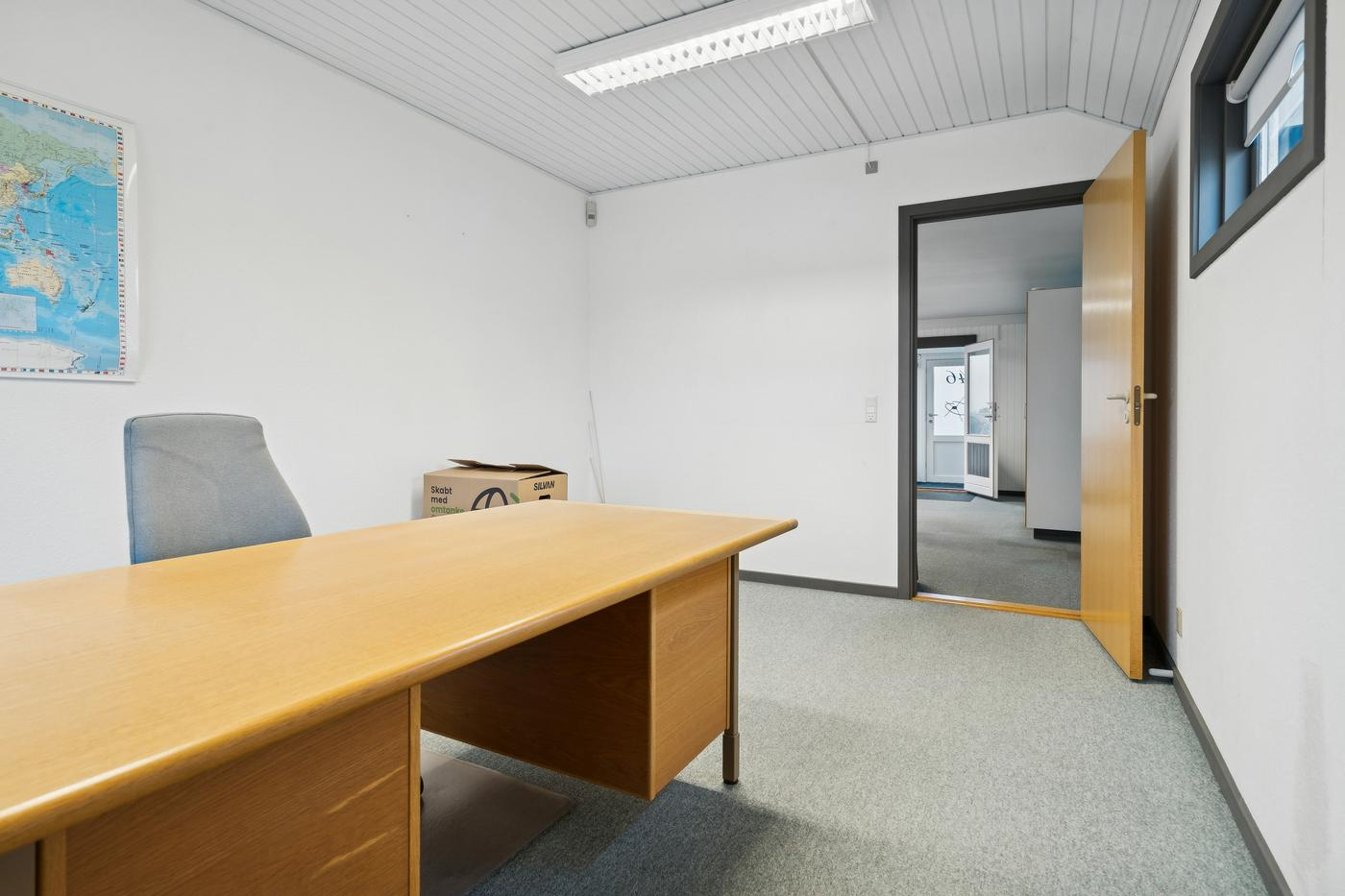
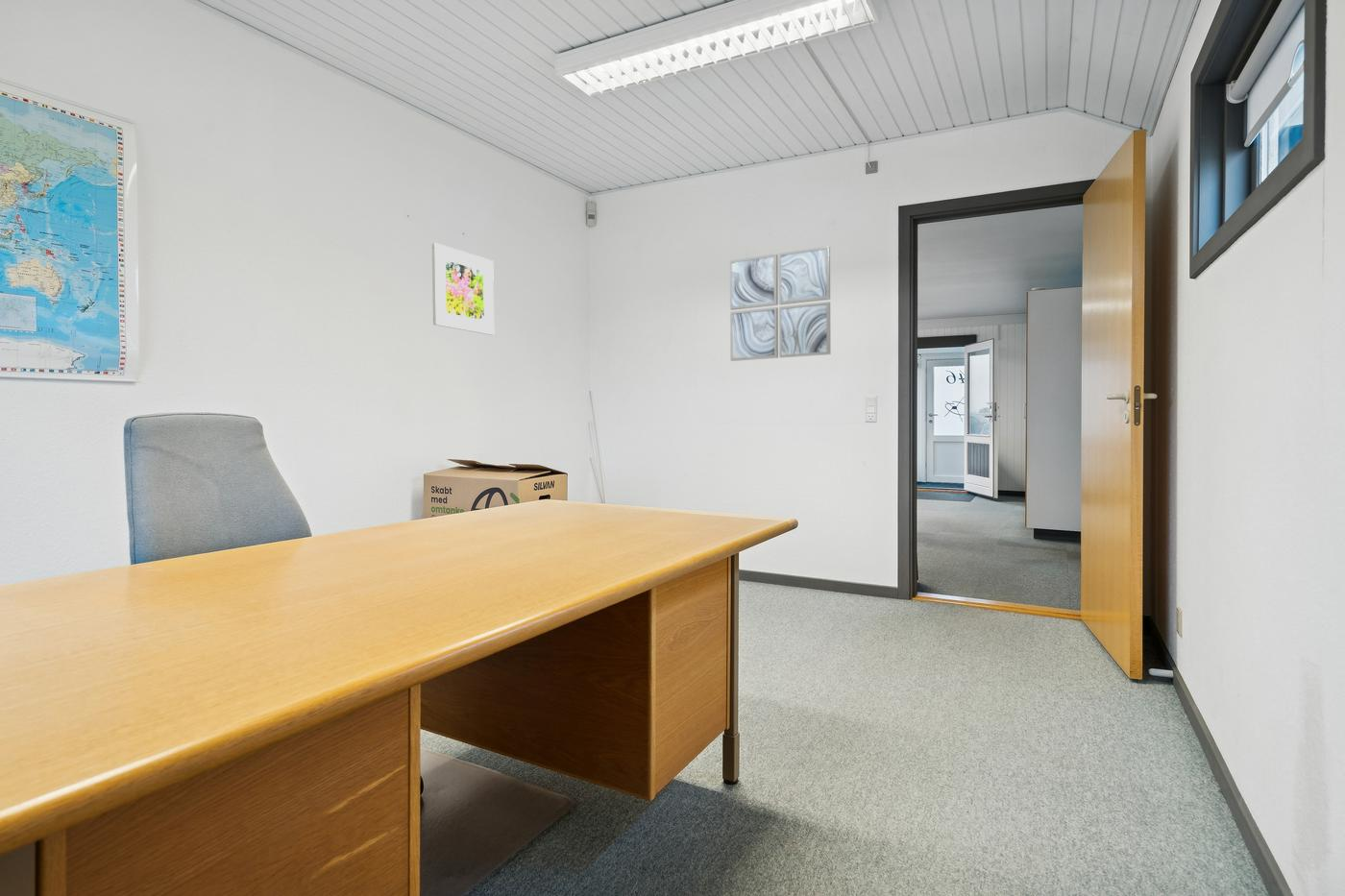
+ wall art (777, 304)
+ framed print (464, 291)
